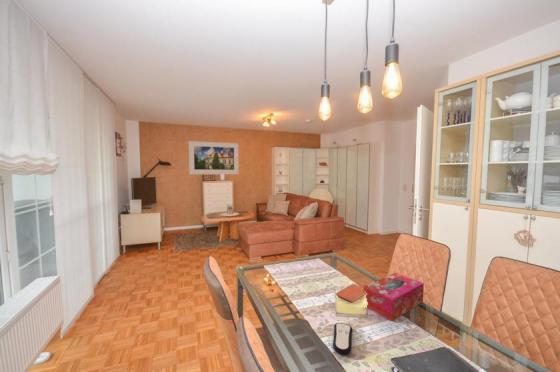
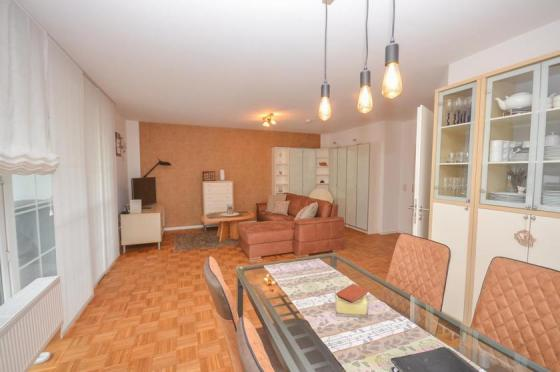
- tissue box (393, 294)
- remote control (342, 337)
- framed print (214, 158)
